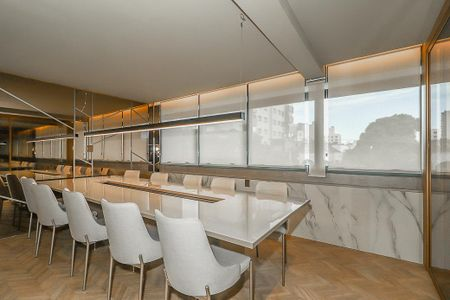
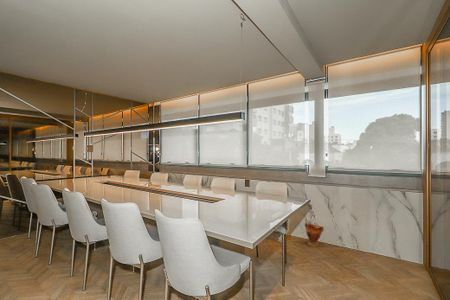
+ vase (313, 234)
